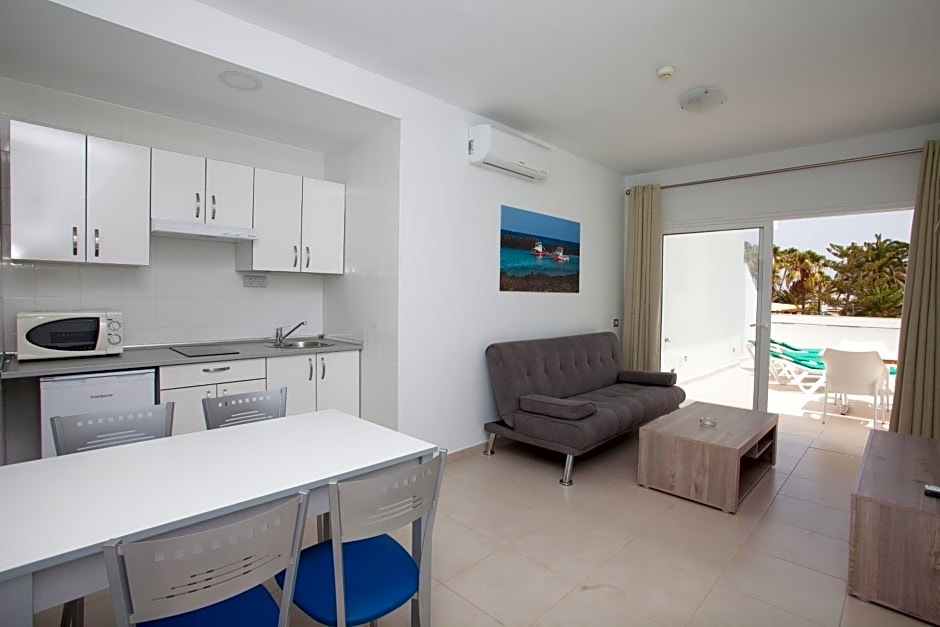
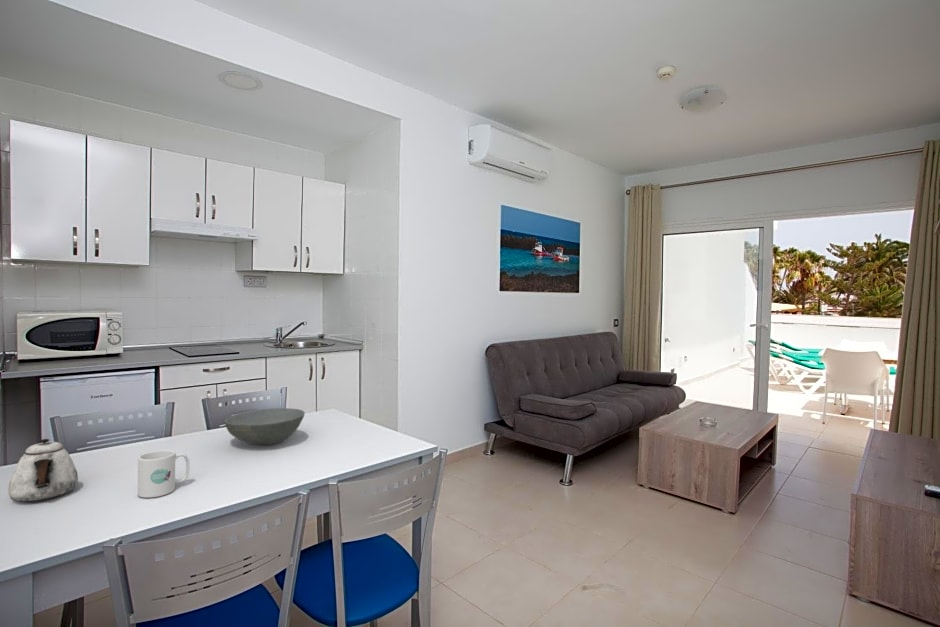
+ mug (164, 471)
+ bowl (265, 428)
+ teapot (44, 465)
